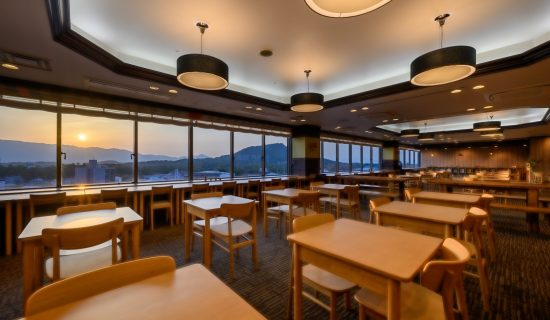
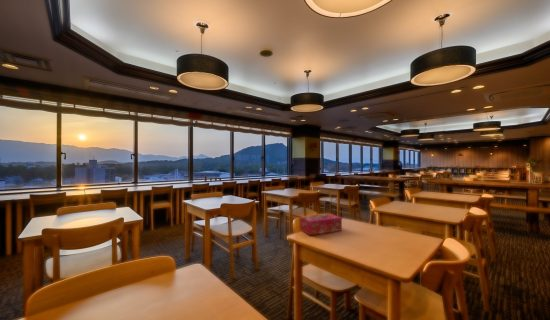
+ tissue box (320, 223)
